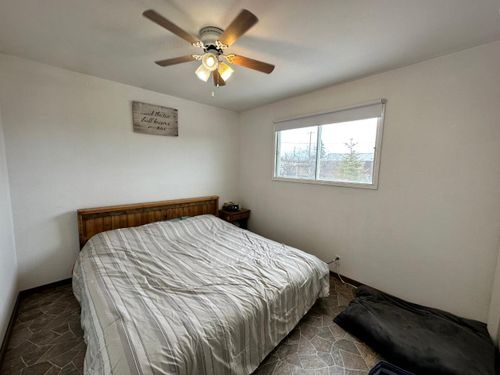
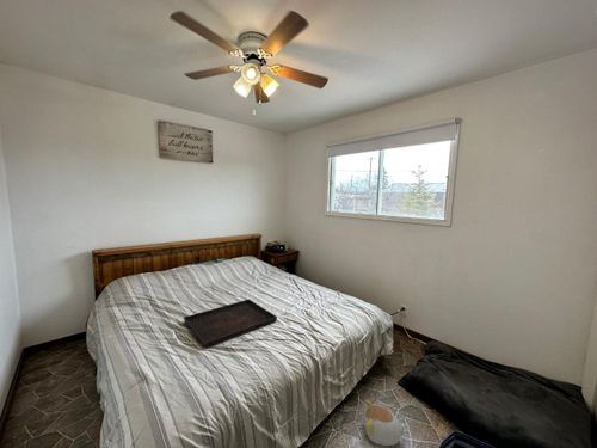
+ serving tray (230, 319)
+ plush toy (384, 423)
